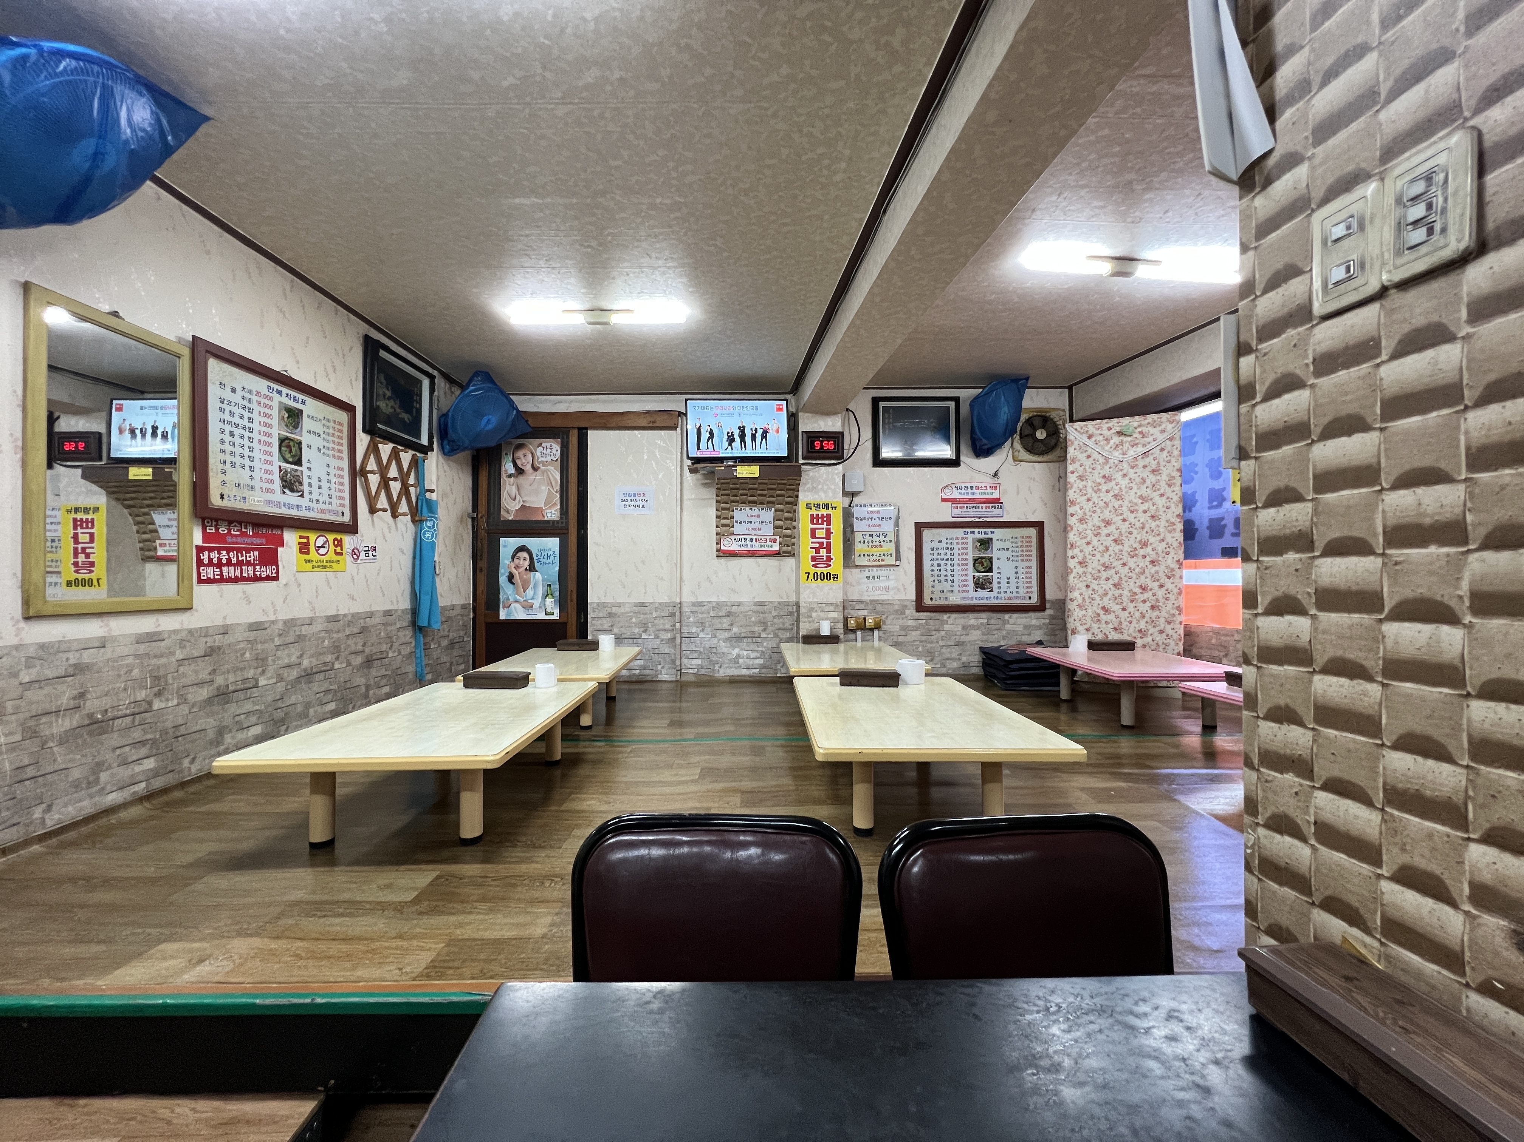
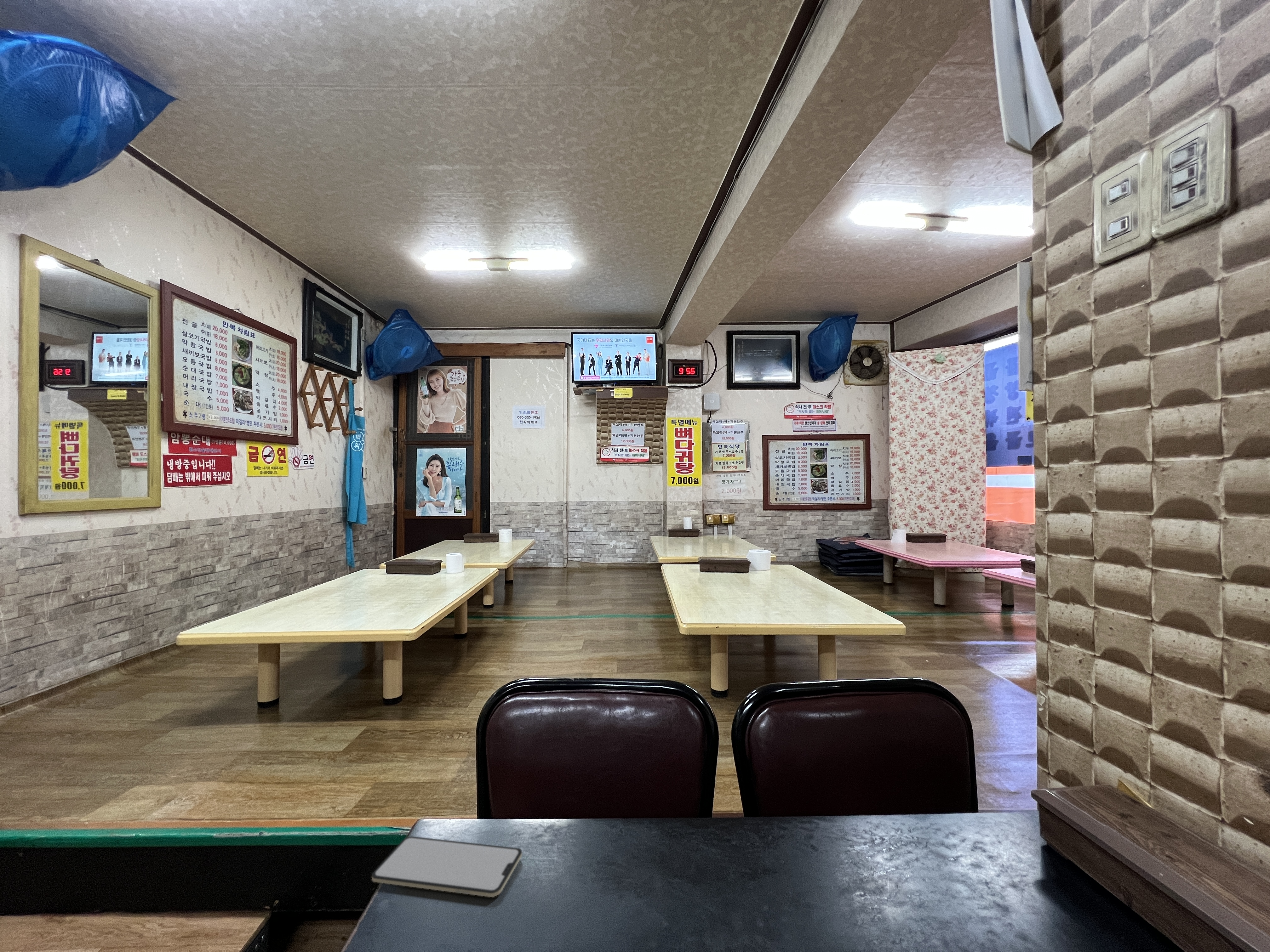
+ smartphone (449, 864)
